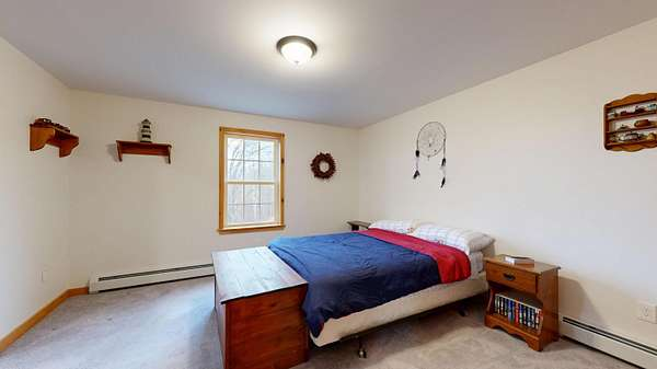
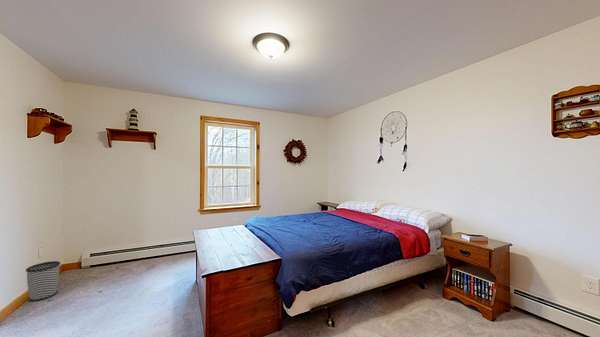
+ wastebasket (43, 280)
